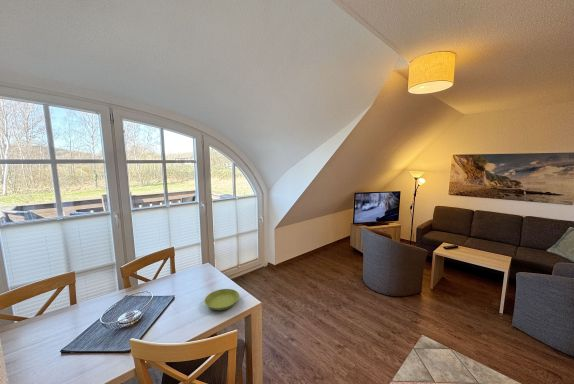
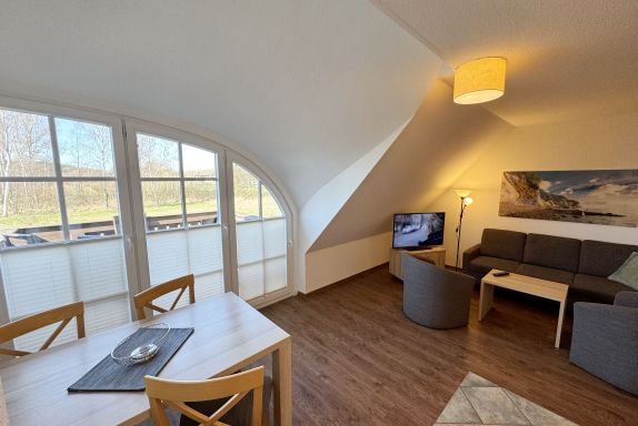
- saucer (222, 299)
